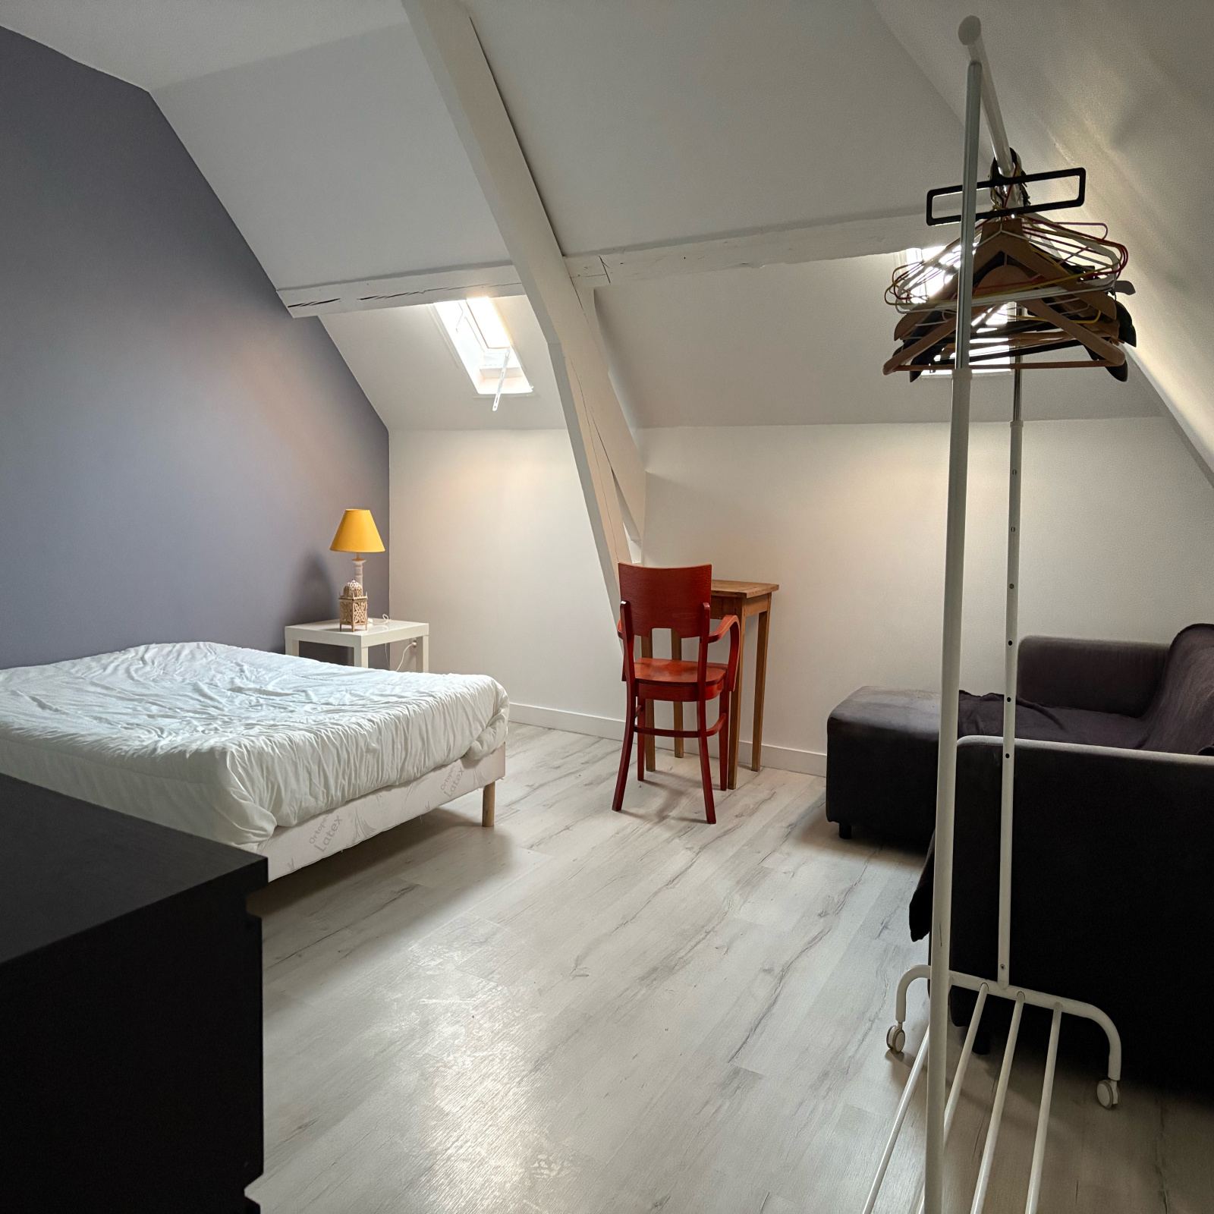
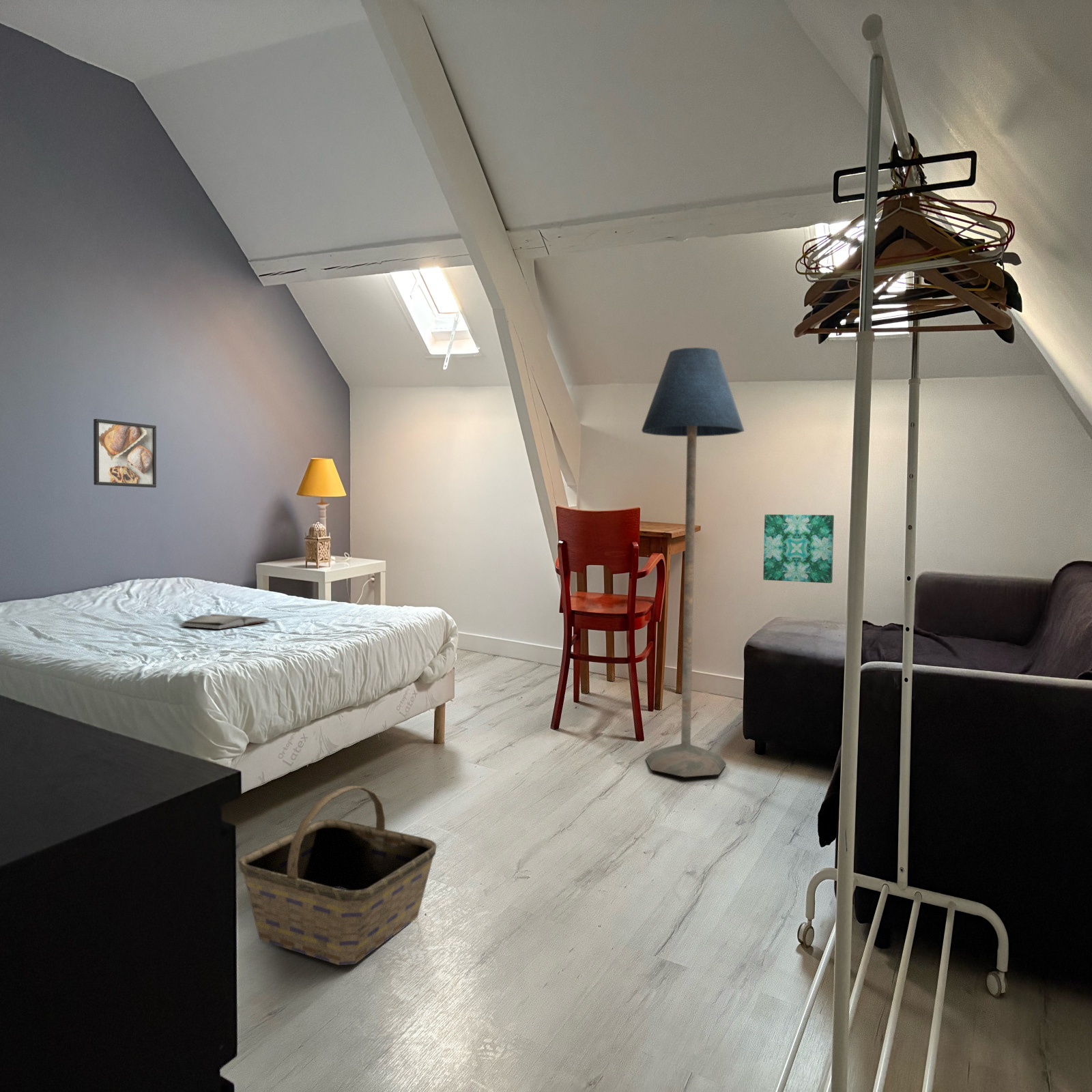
+ wall art (798, 548)
+ floor lamp (689, 560)
+ basket (340, 858)
+ hardback book (226, 620)
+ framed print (126, 454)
